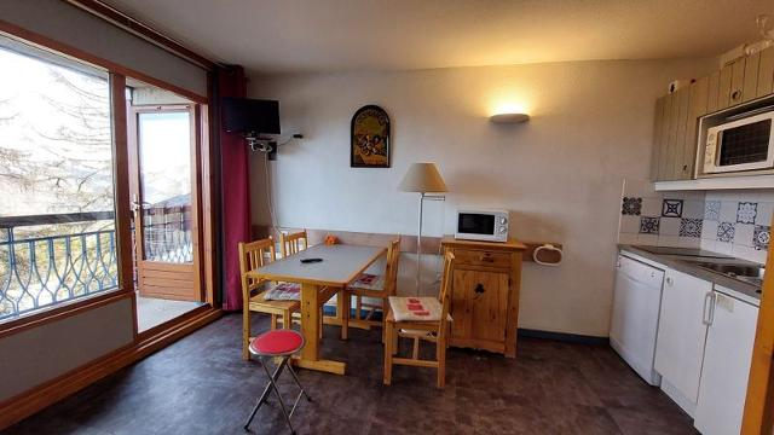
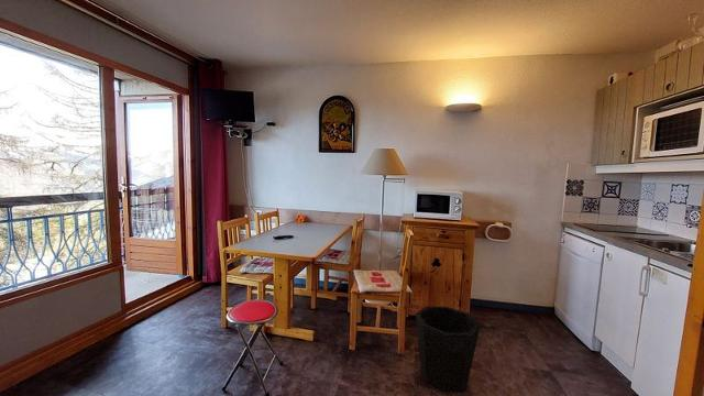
+ waste bin (444, 346)
